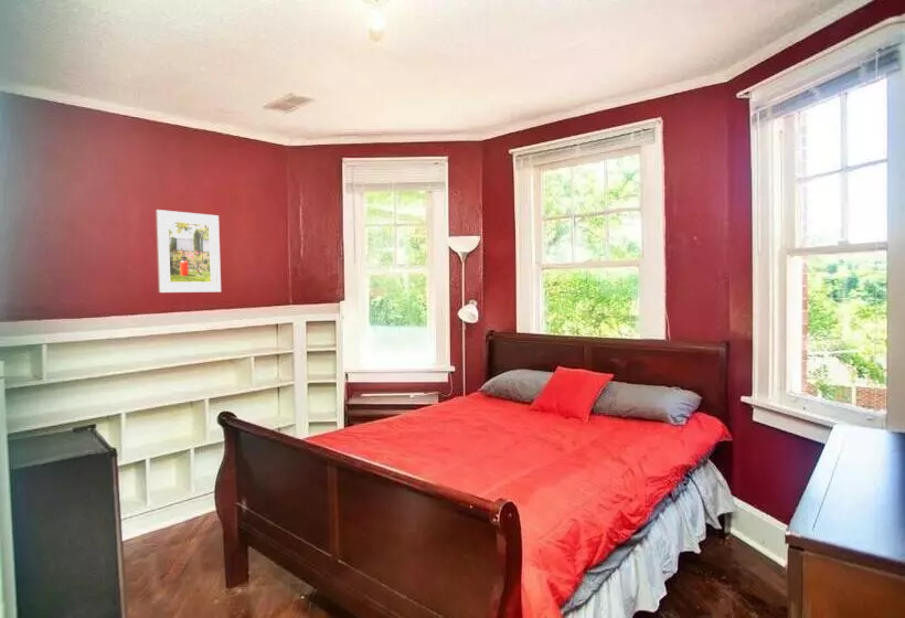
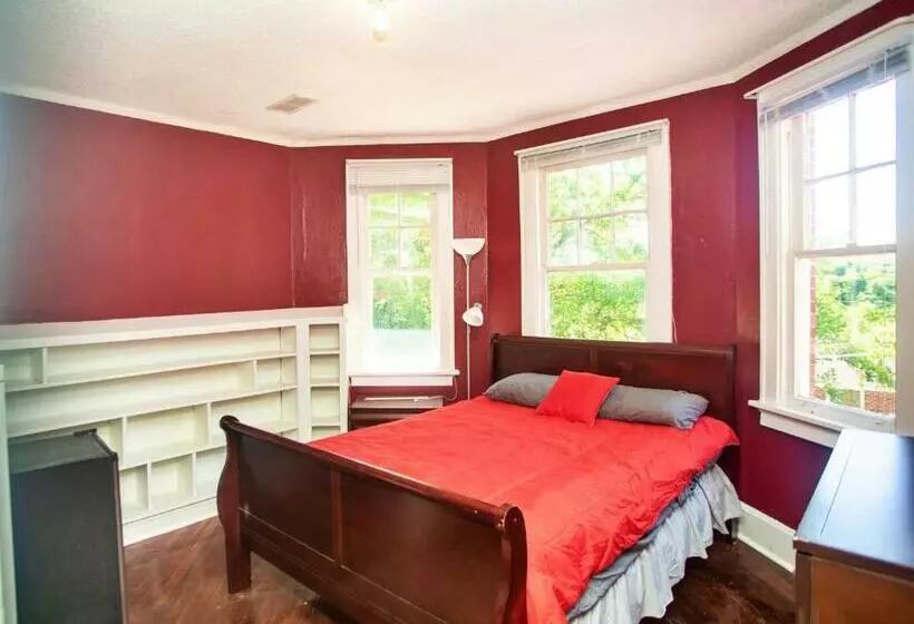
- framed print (189, 252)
